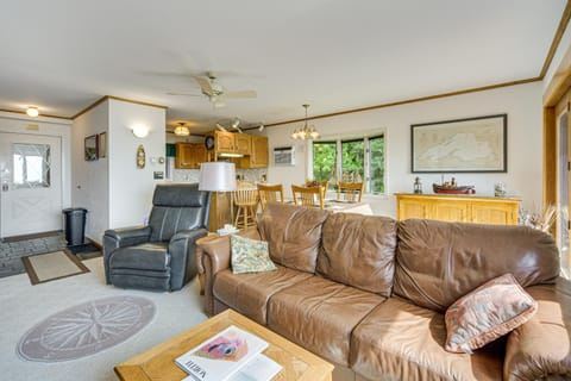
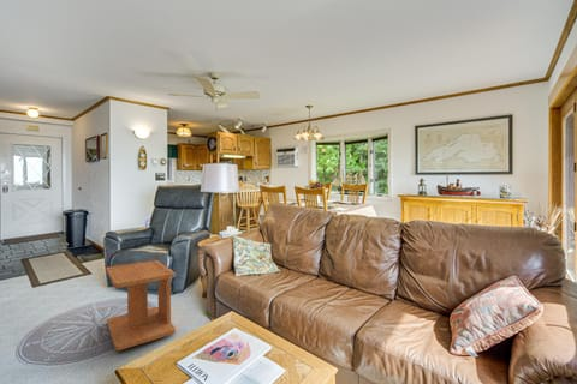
+ side table (139, 299)
